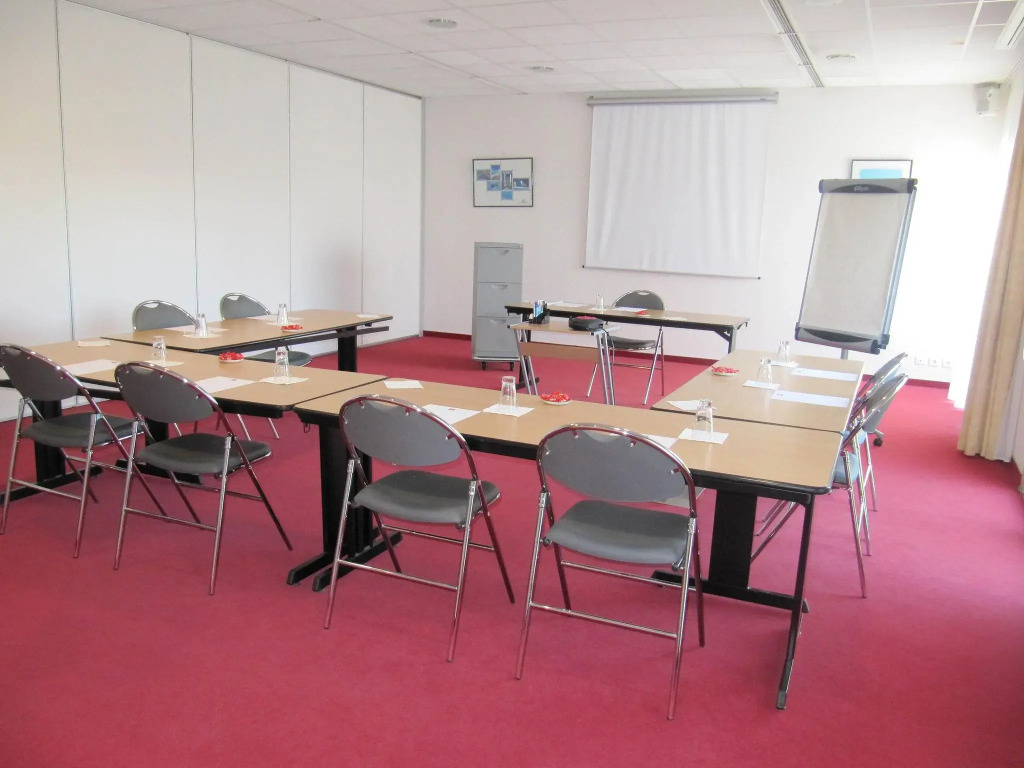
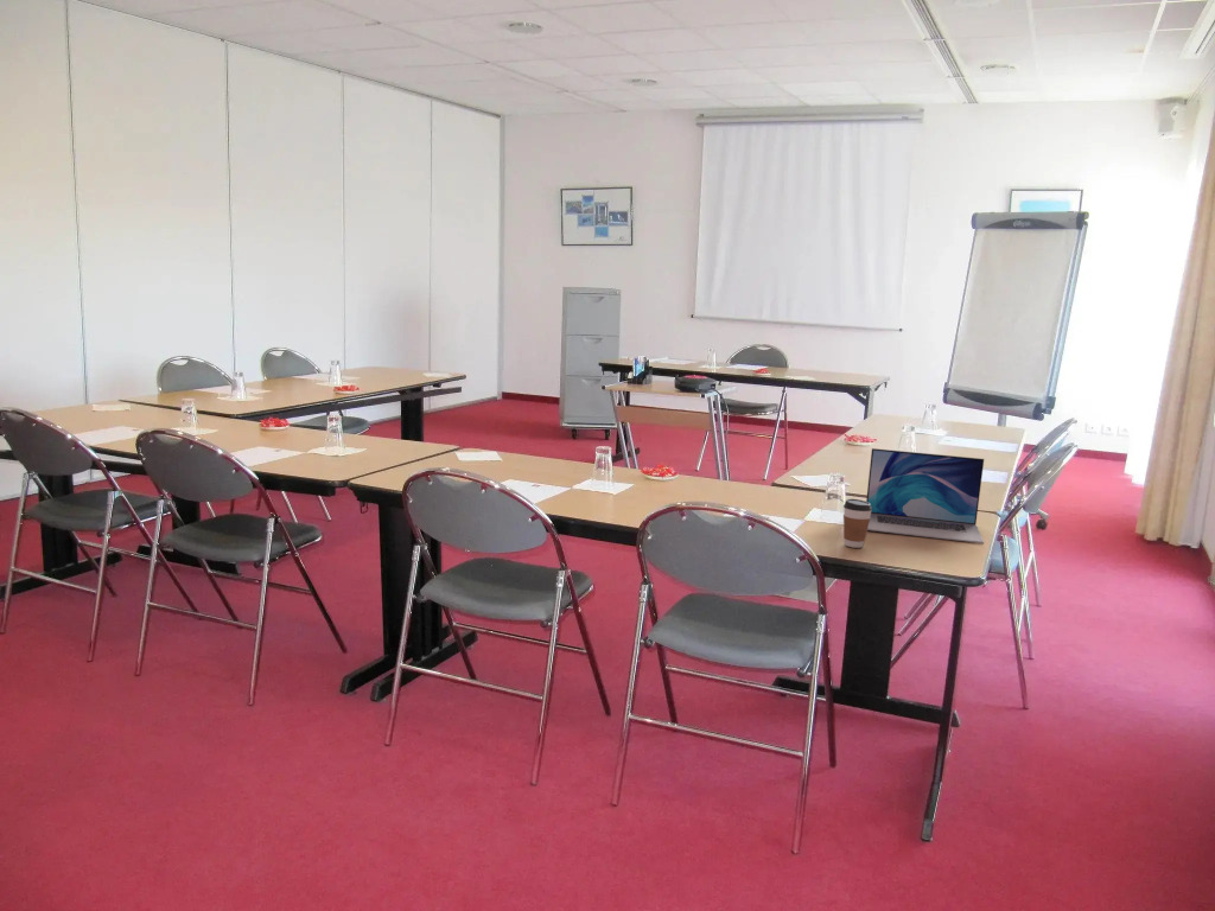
+ laptop (924, 493)
+ coffee cup (855, 523)
